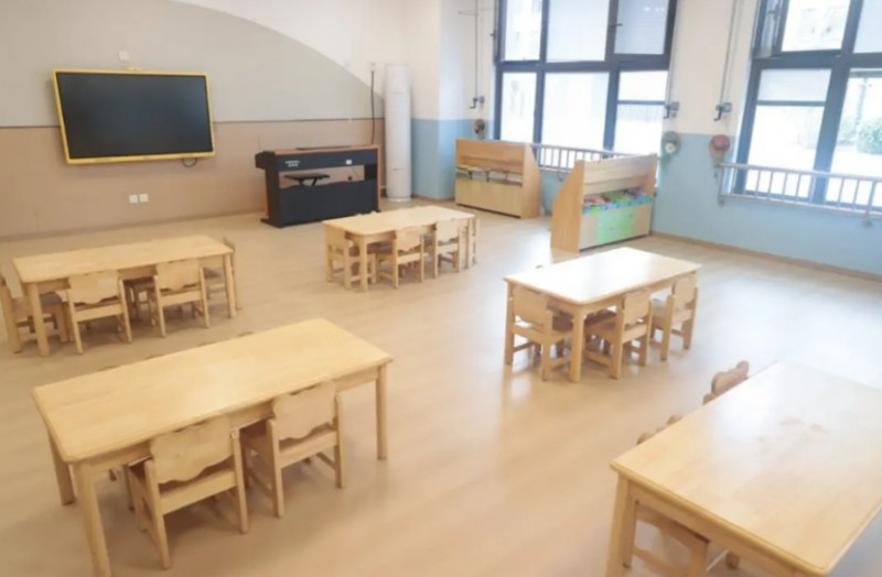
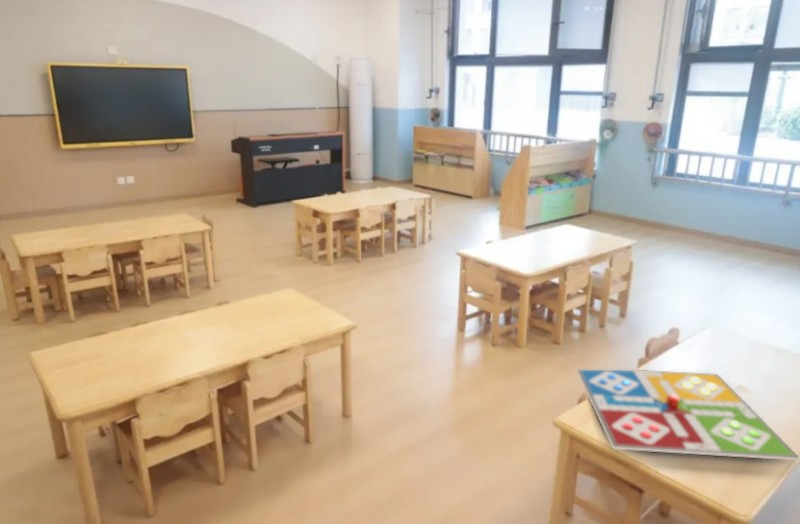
+ gameboard (672, 403)
